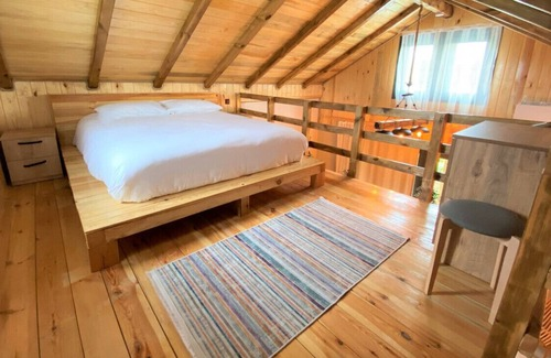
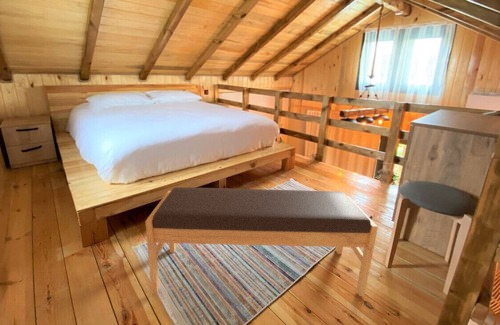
+ bench (259, 236)
